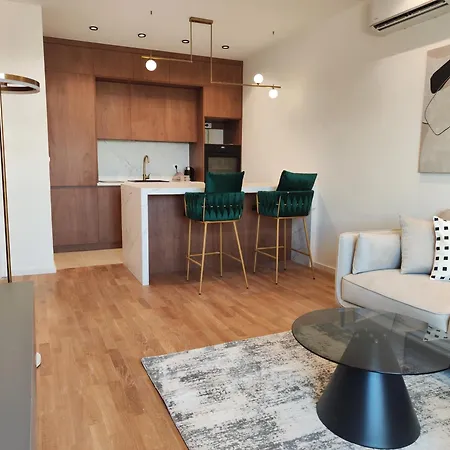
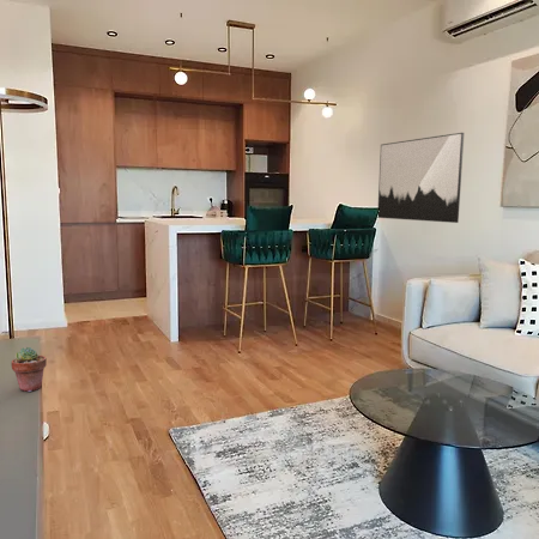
+ wall art (416, 180)
+ potted succulent (29, 367)
